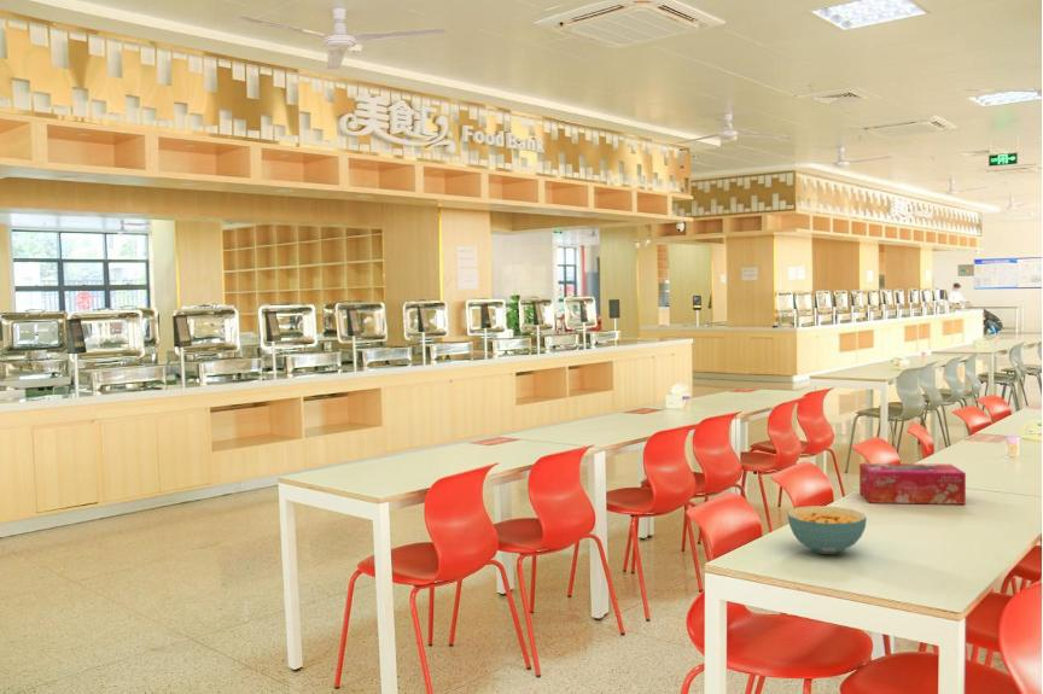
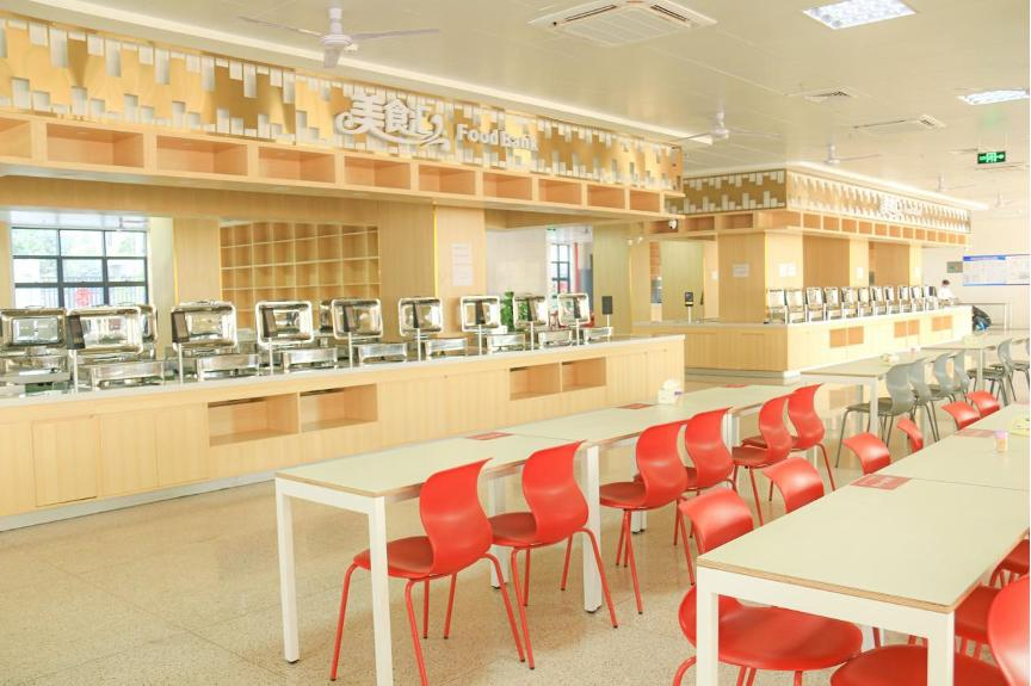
- cereal bowl (826, 532)
- tissue box (910, 483)
